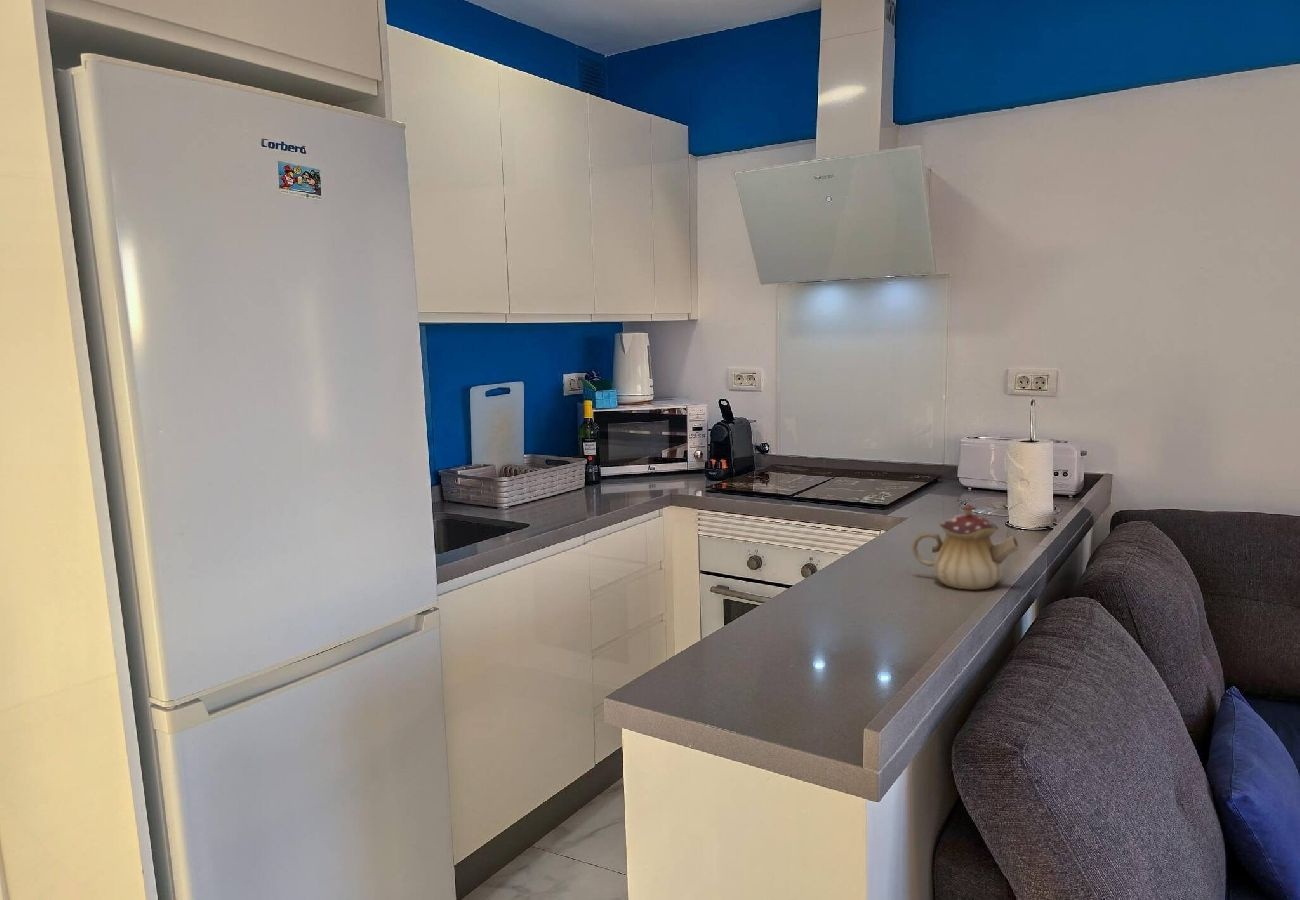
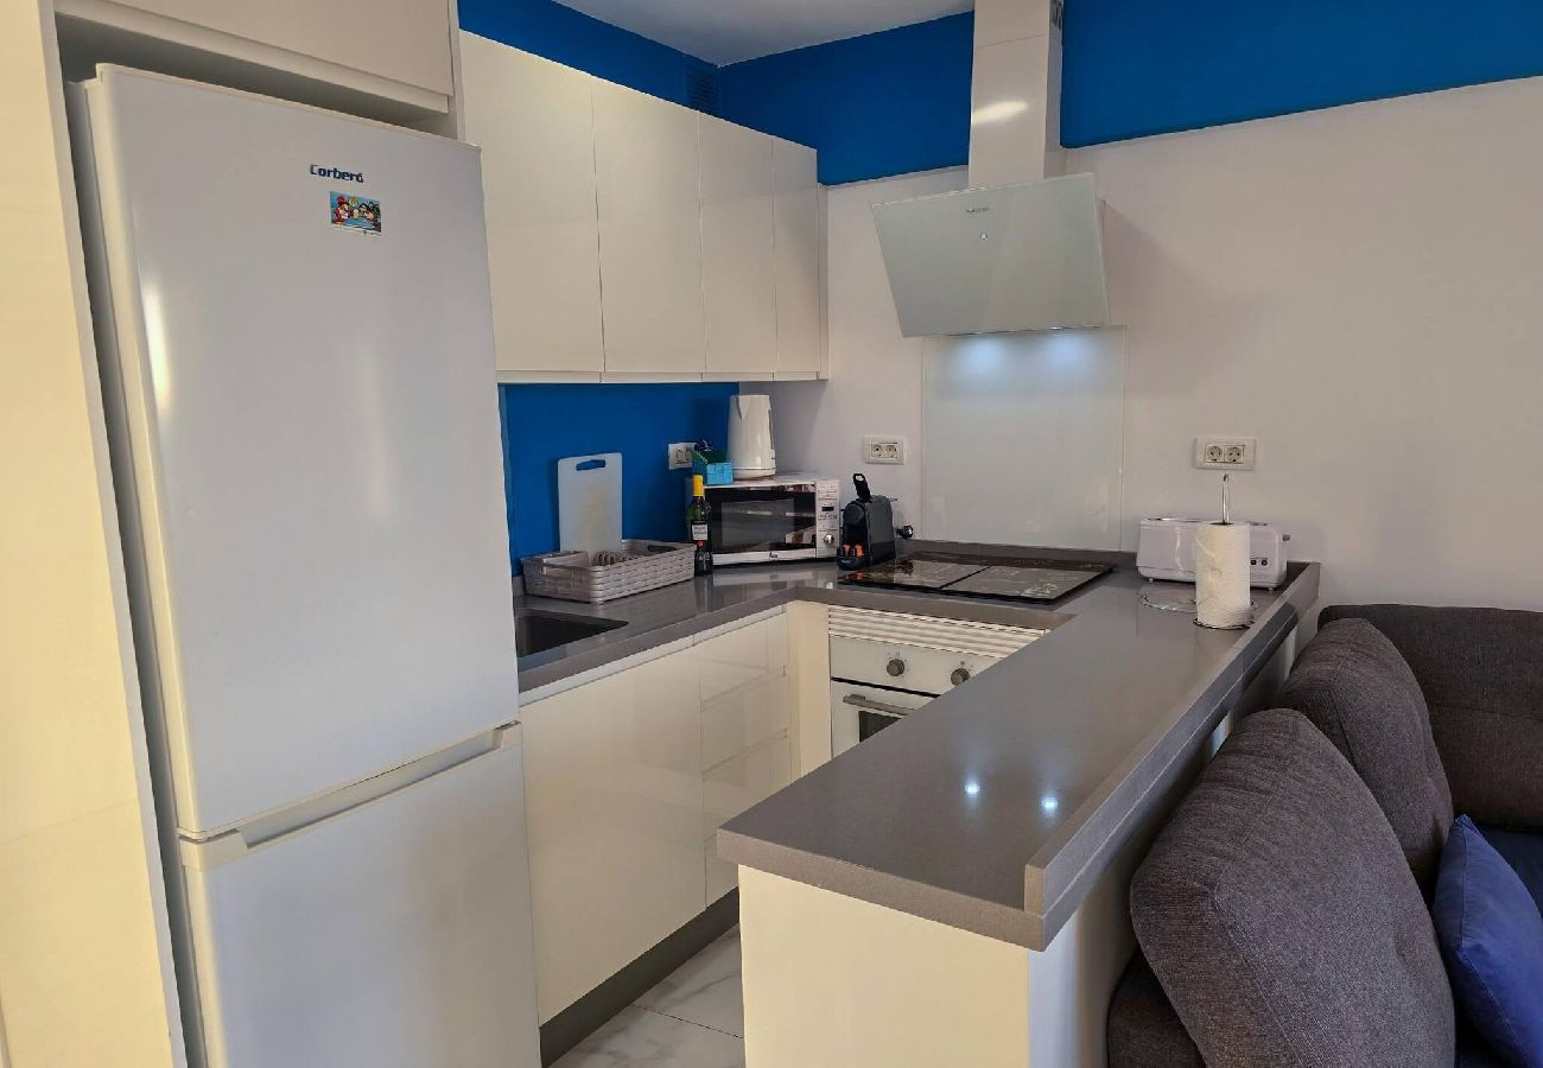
- teapot (963, 542)
